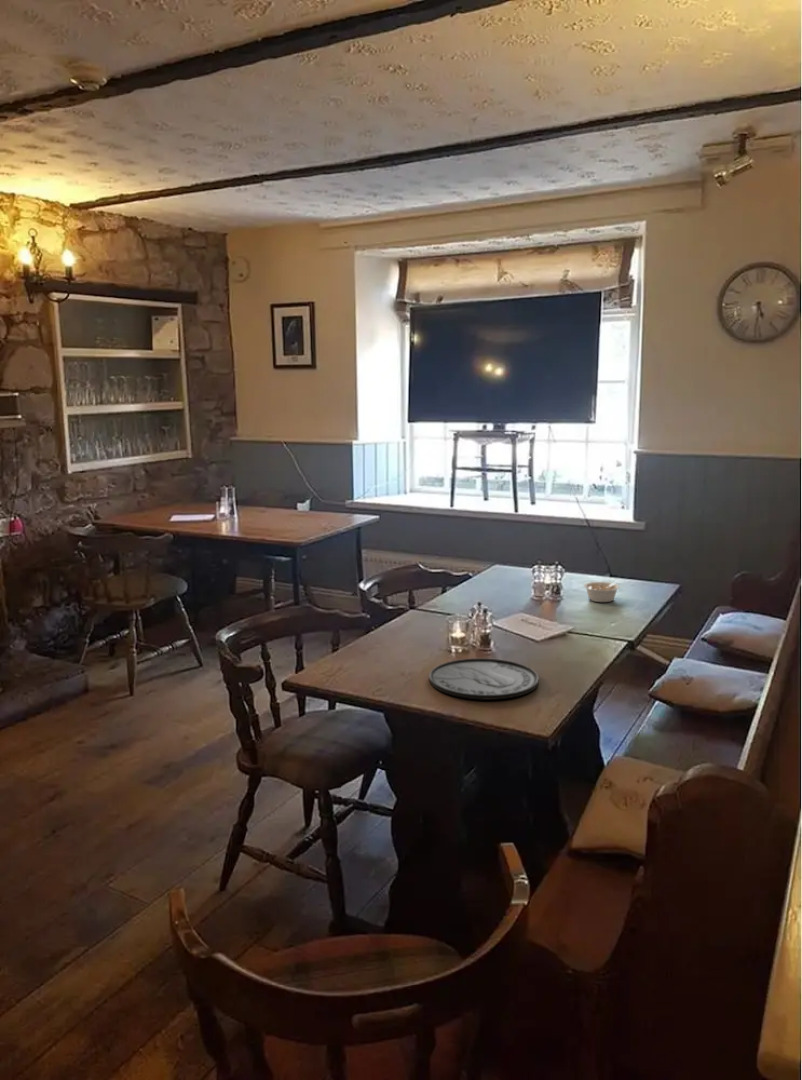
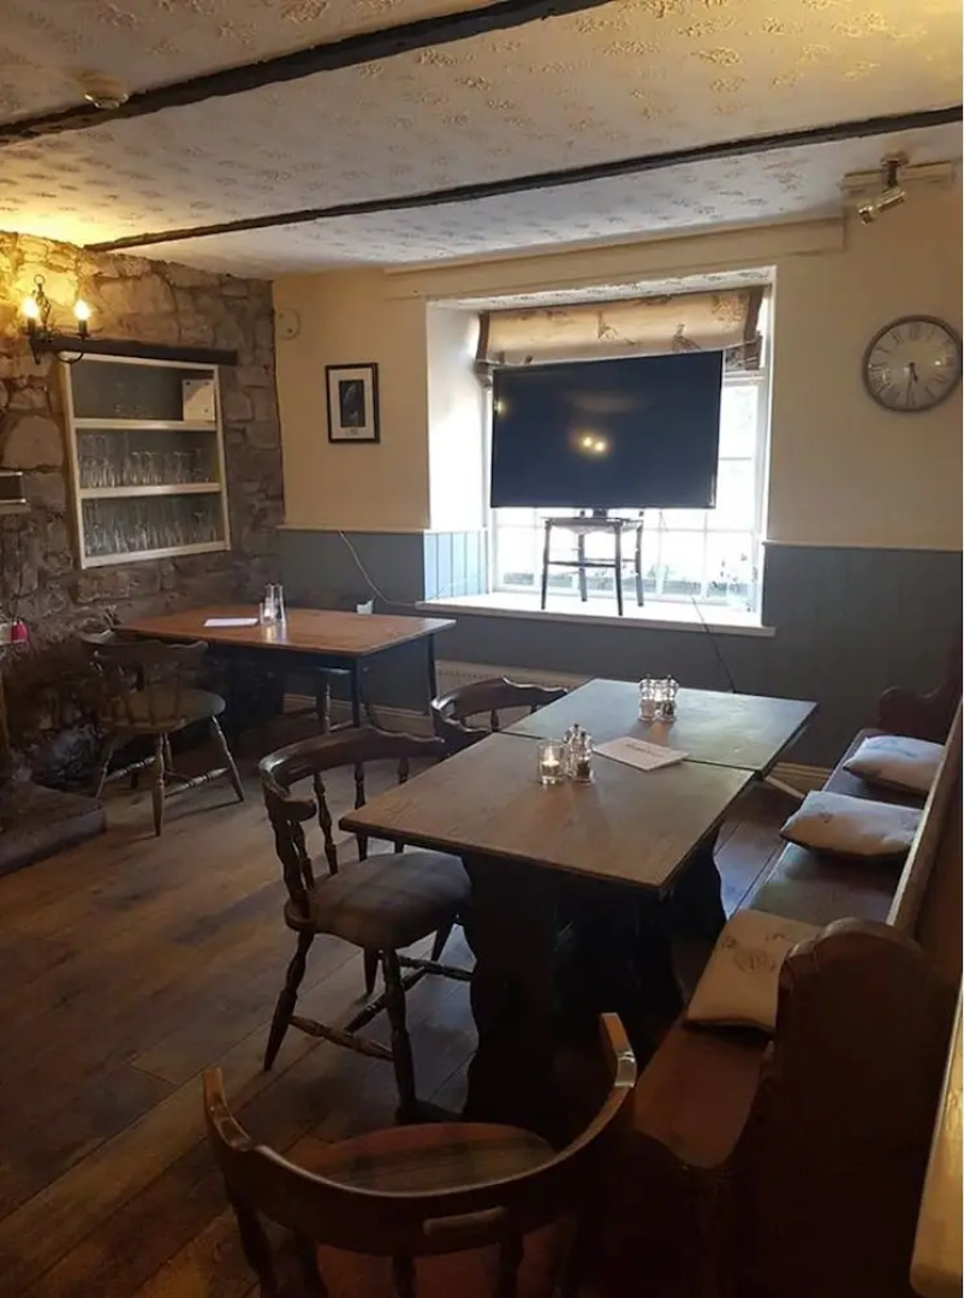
- legume (601, 590)
- plate (483, 677)
